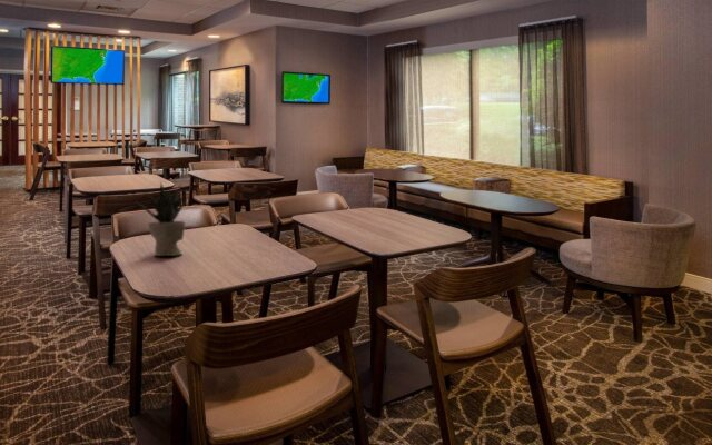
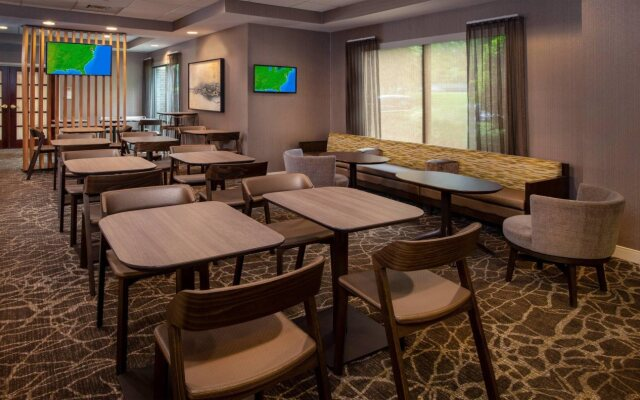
- potted plant (169, 218)
